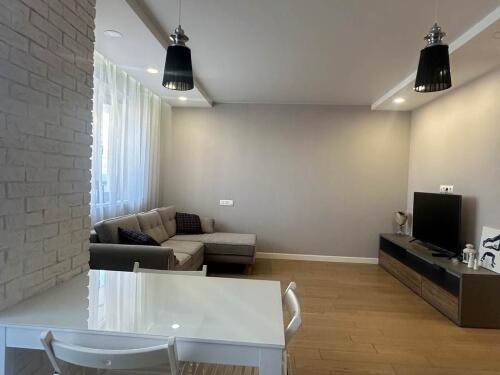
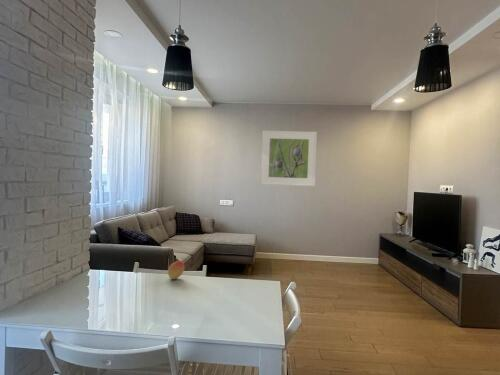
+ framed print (288, 158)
+ fruit (176, 269)
